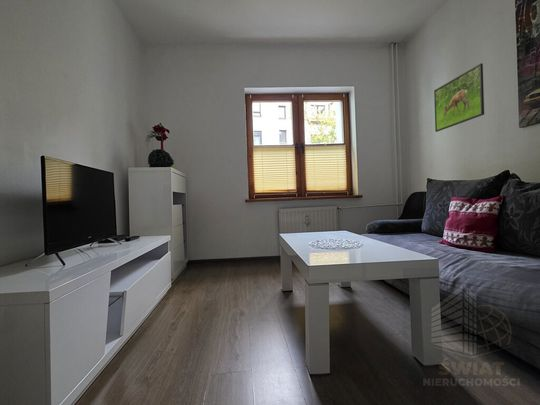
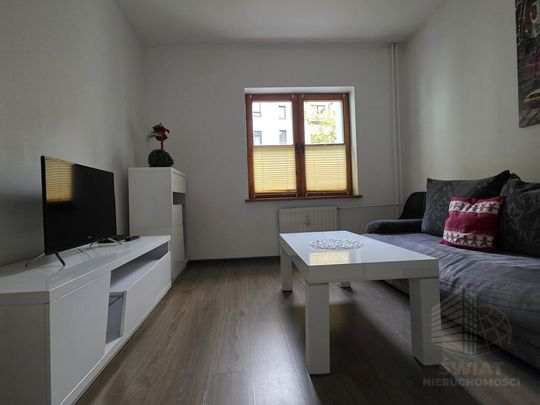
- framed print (456, 101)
